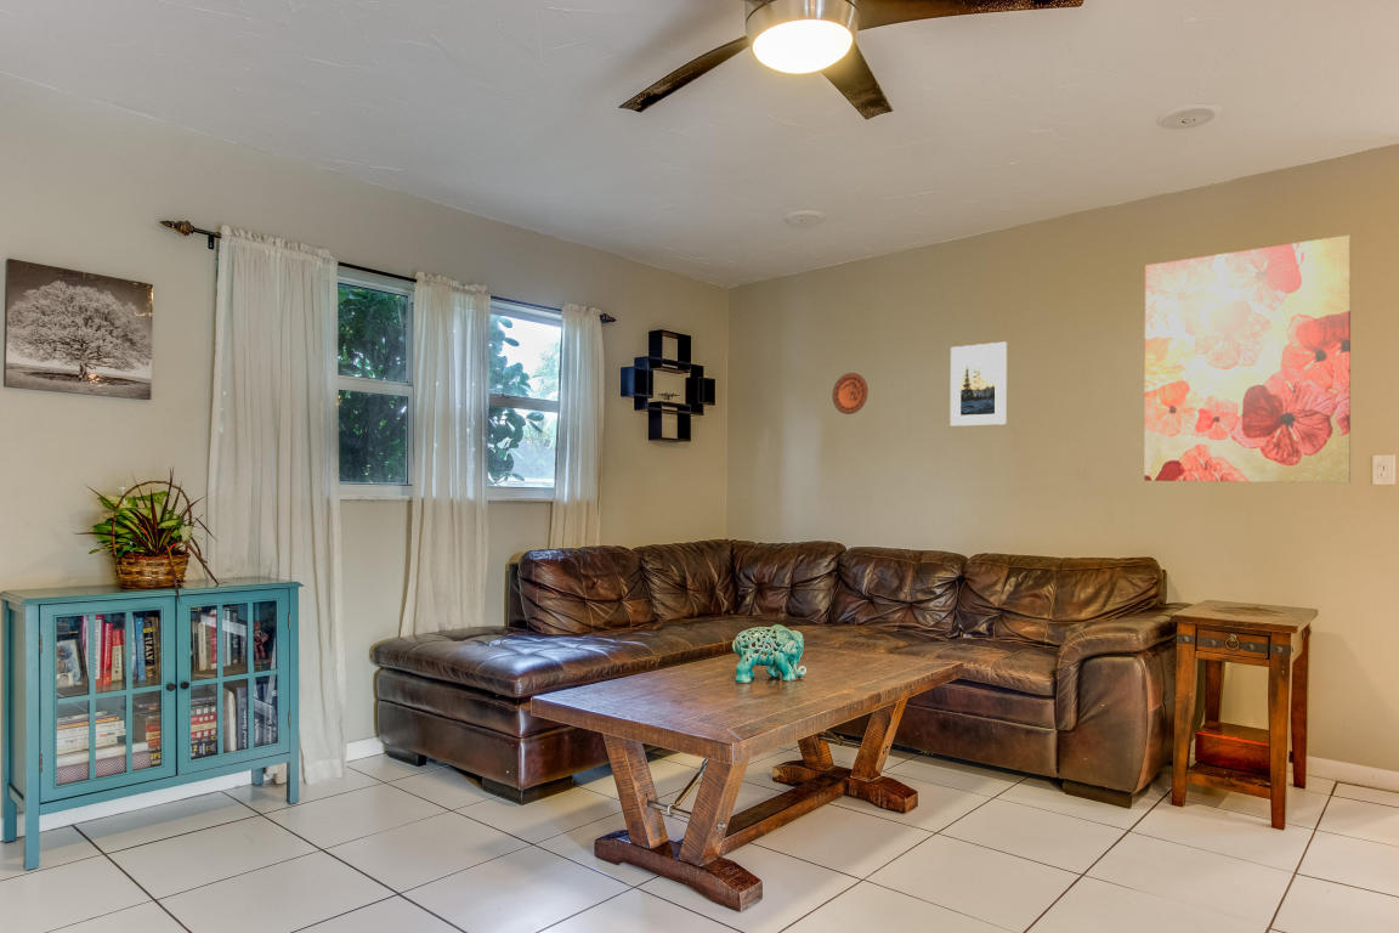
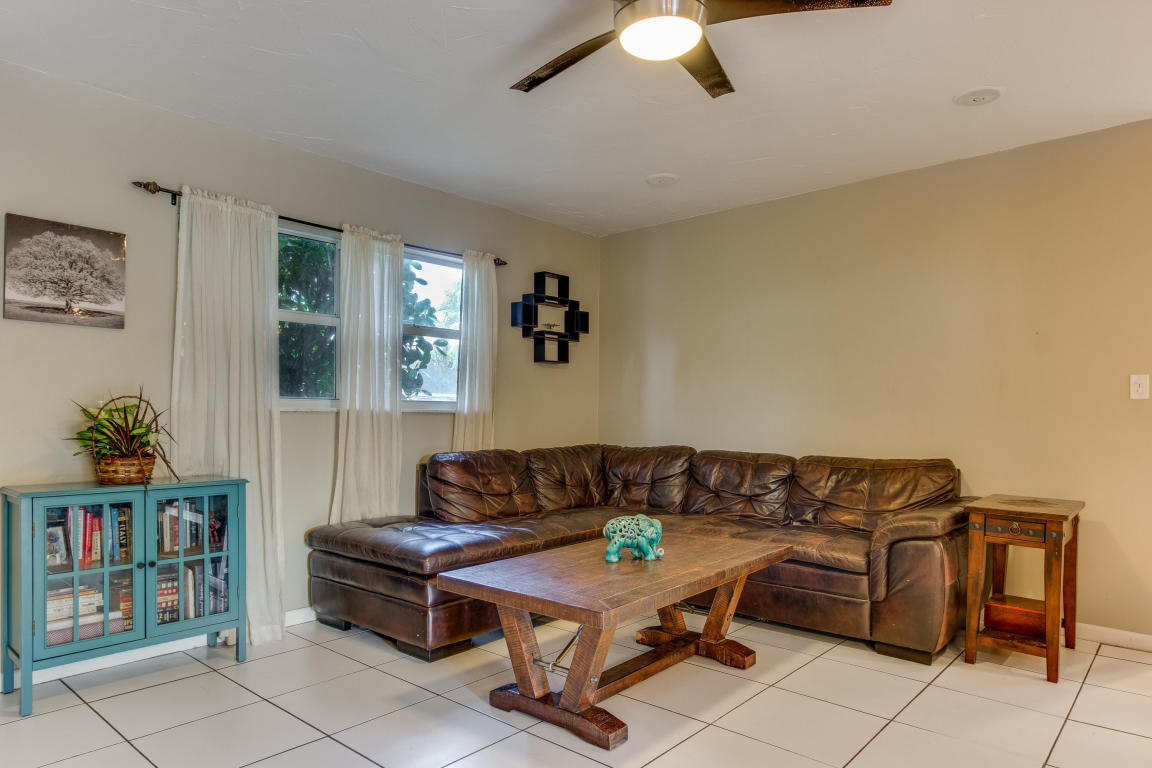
- wall art (1240, 366)
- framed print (978, 384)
- decorative plate (850, 394)
